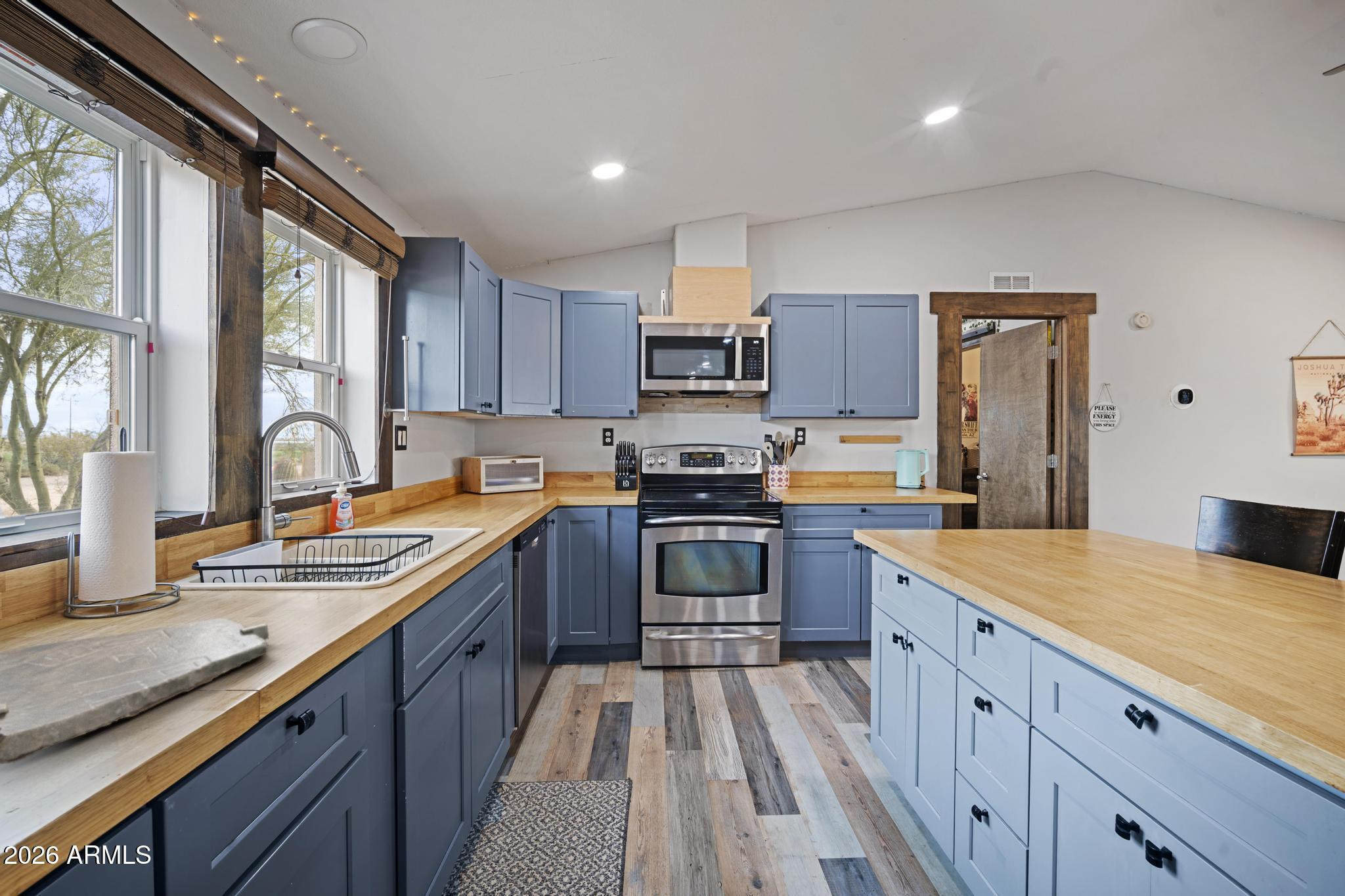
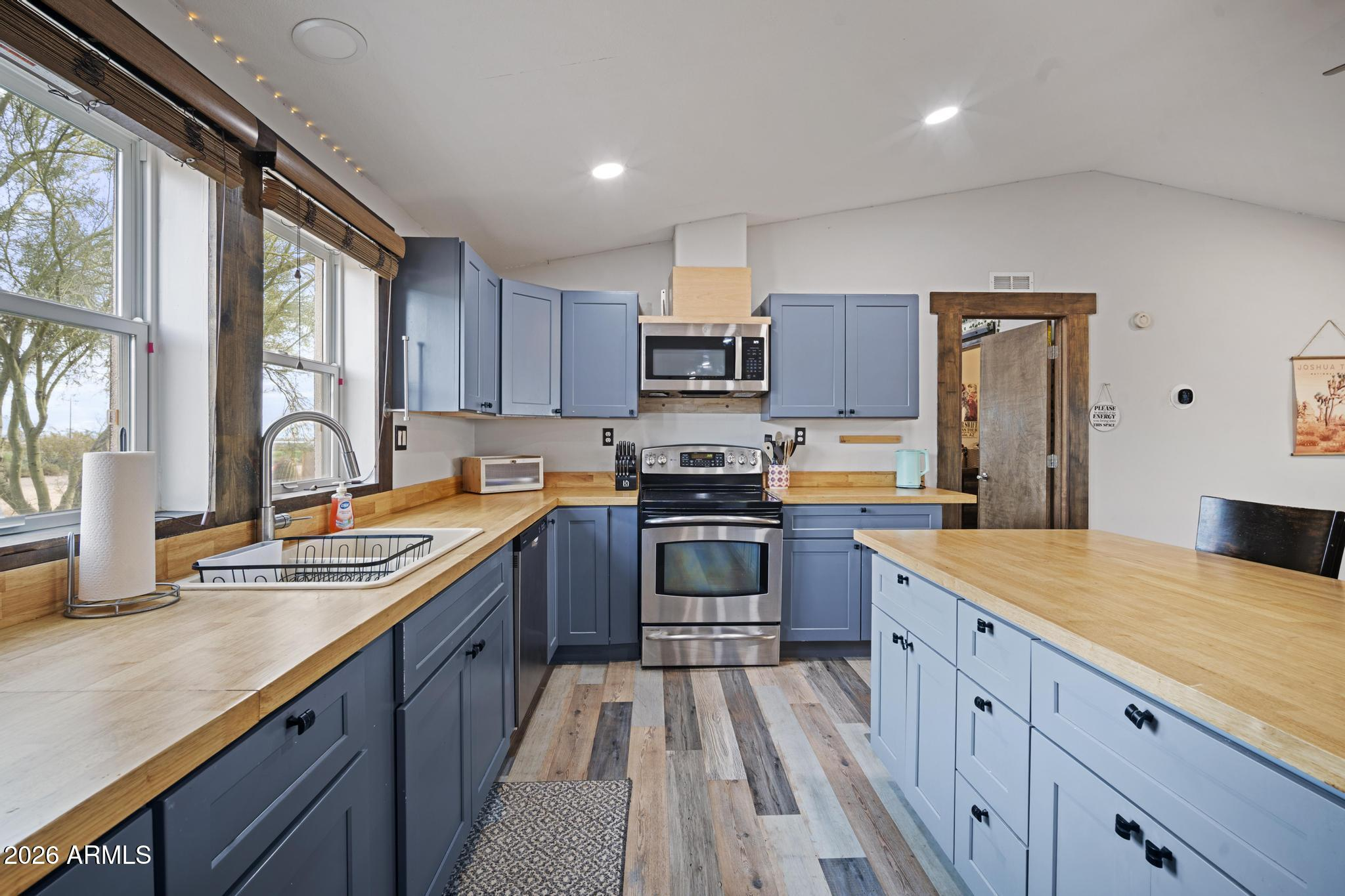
- cutting board (145, 664)
